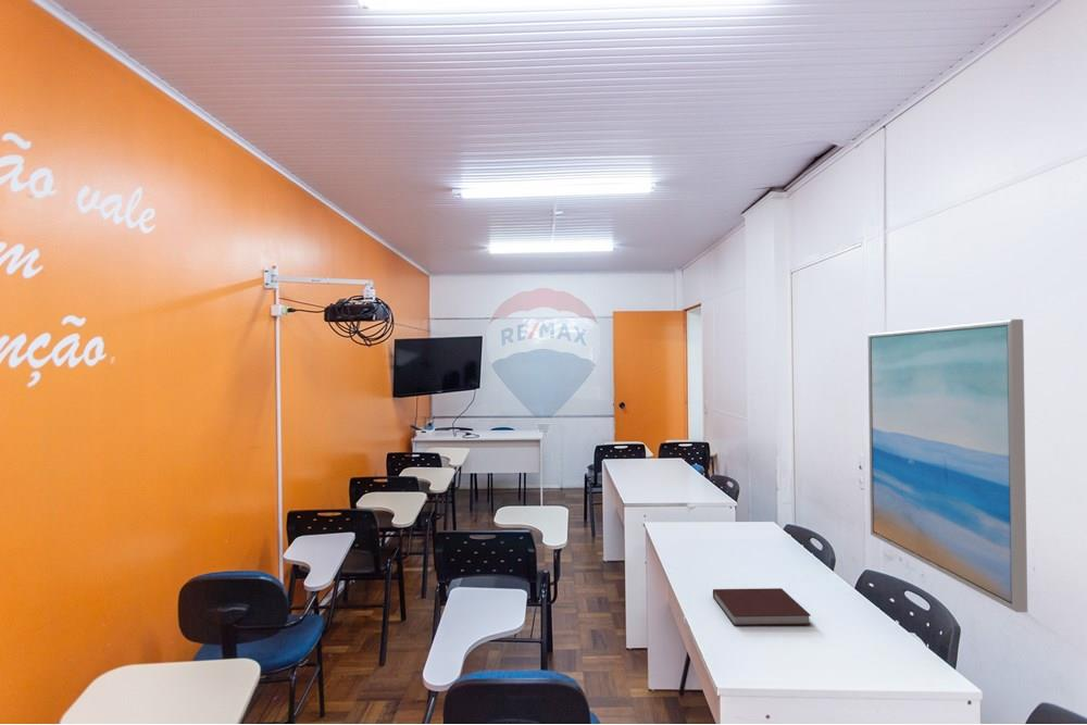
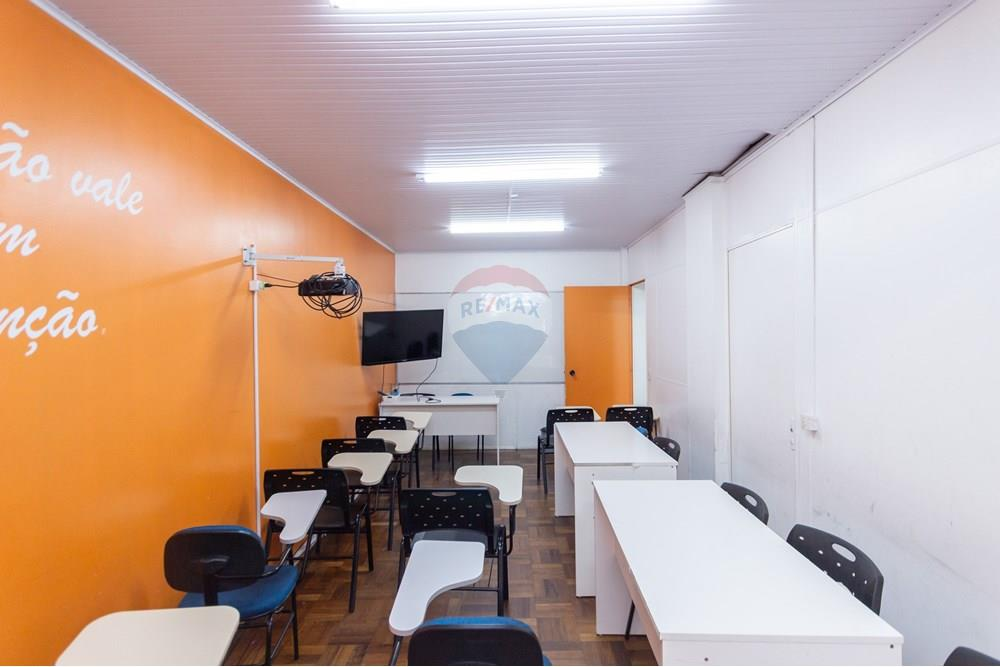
- wall art (933, 447)
- notebook (759, 605)
